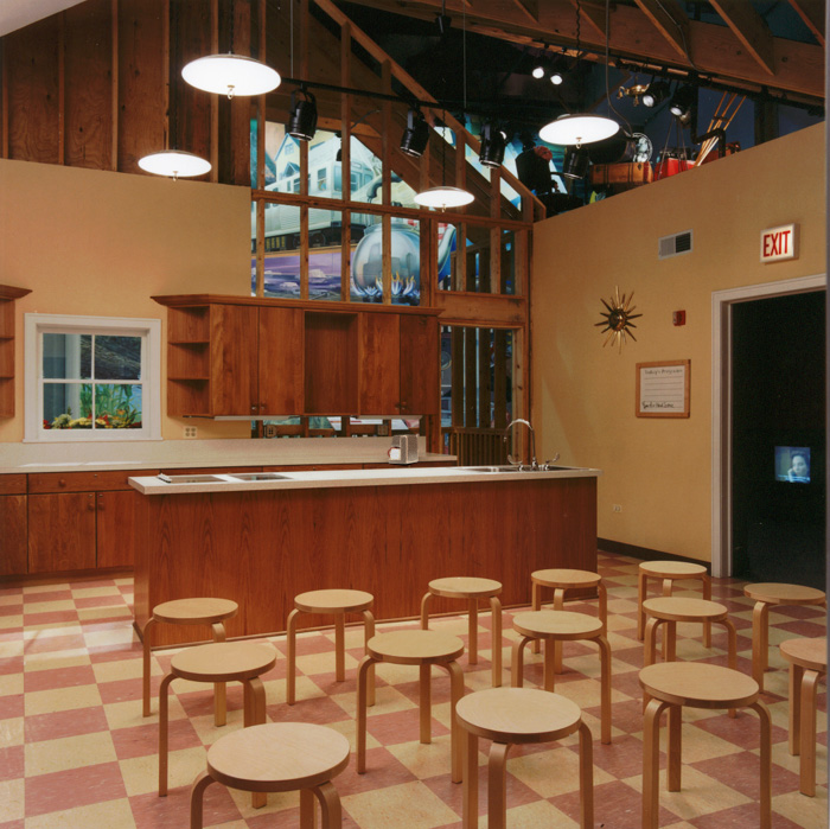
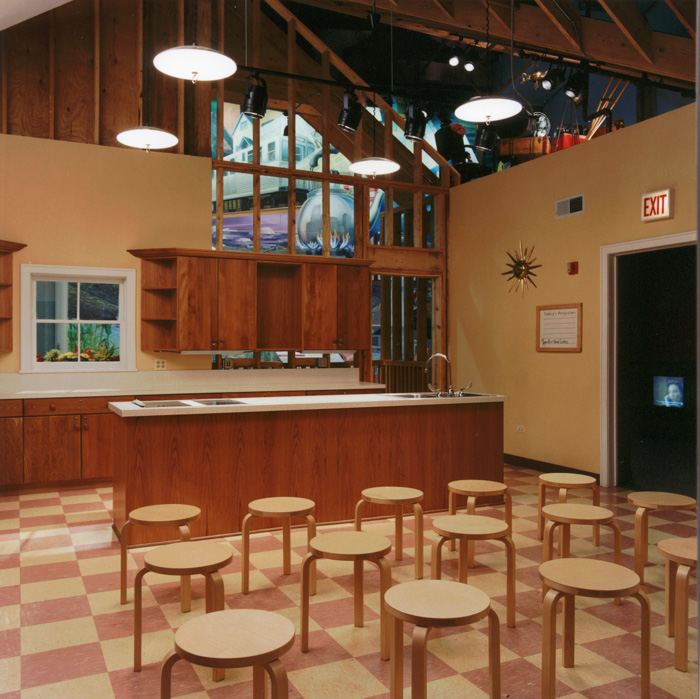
- coffee maker (403, 448)
